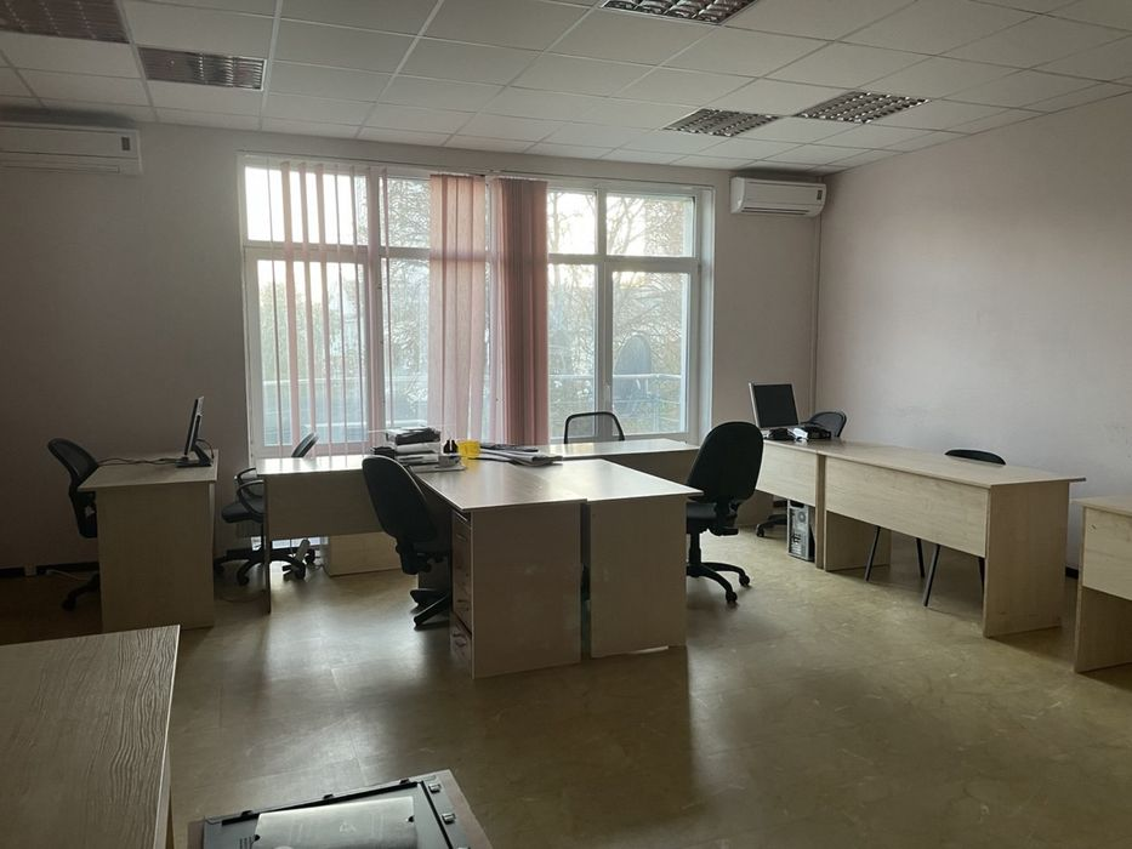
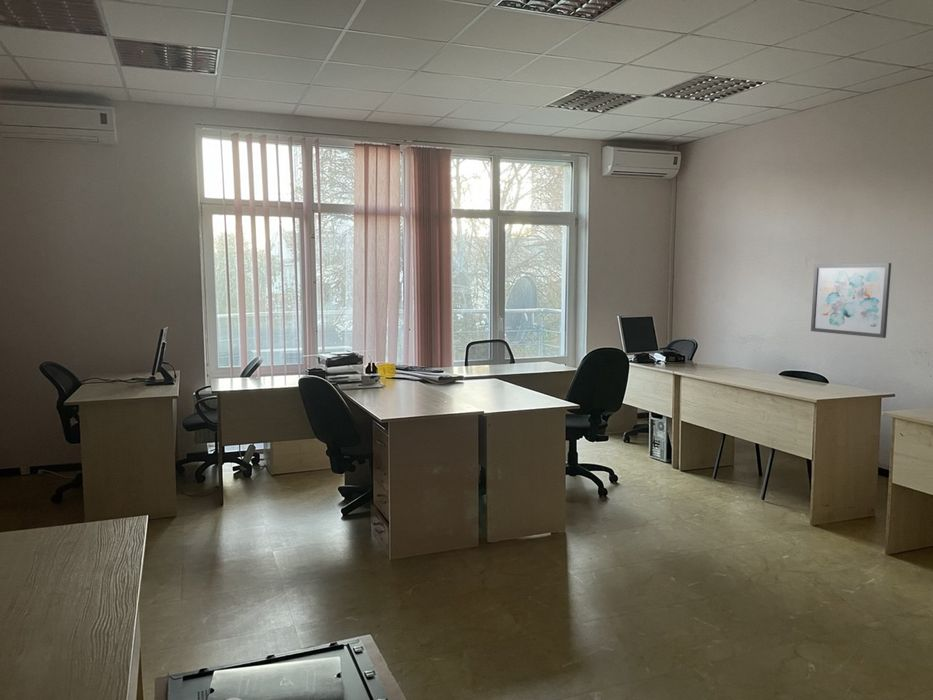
+ wall art (848, 299)
